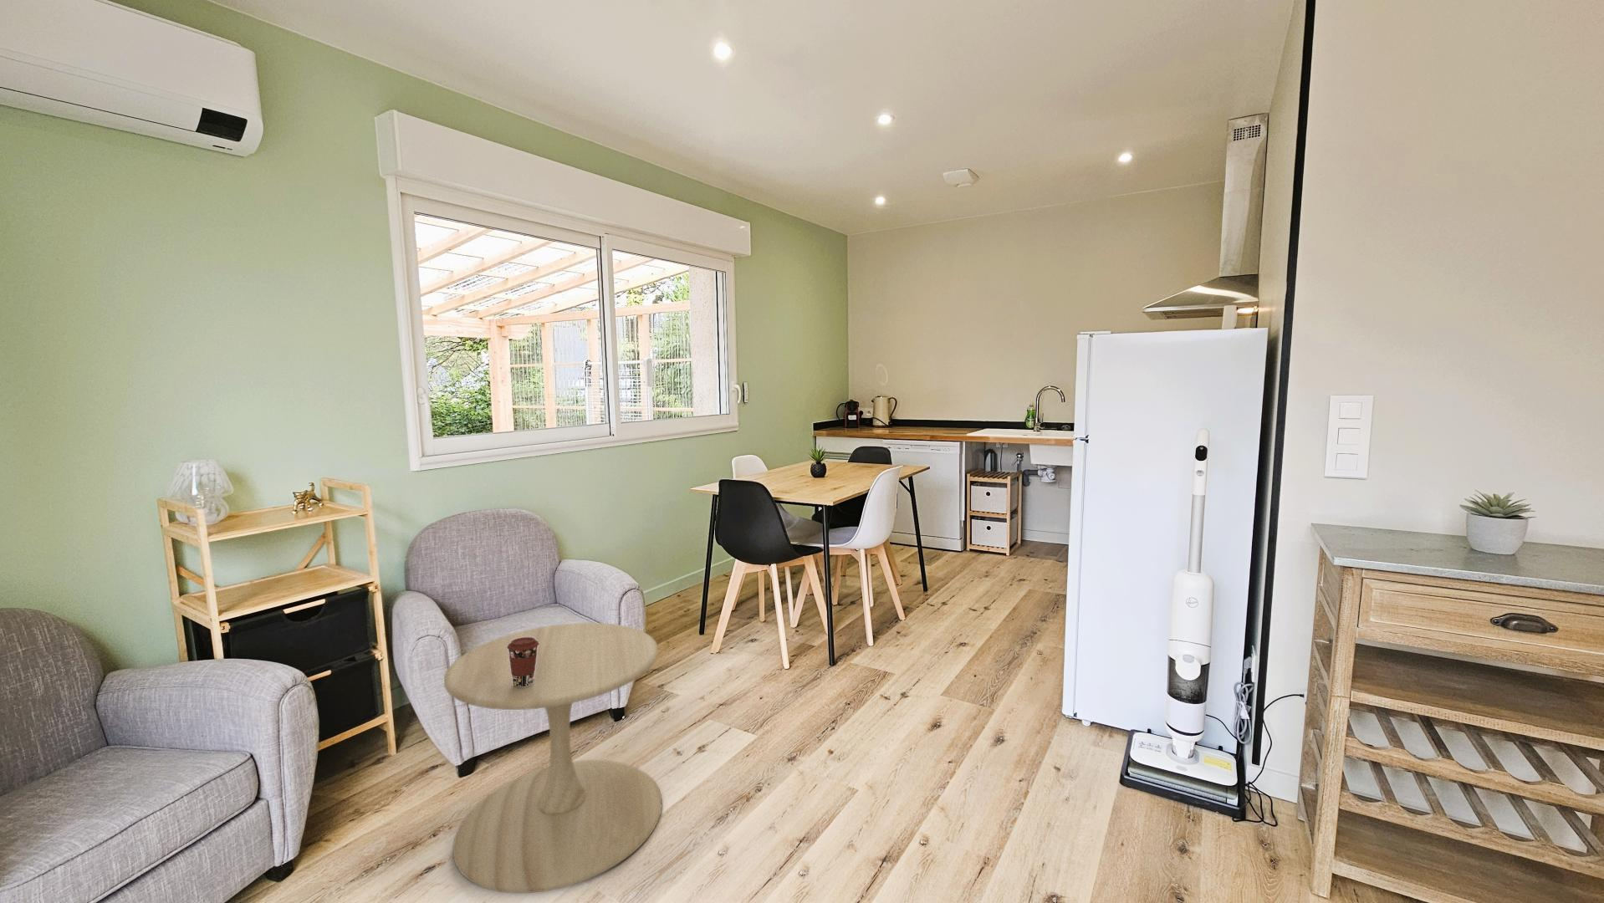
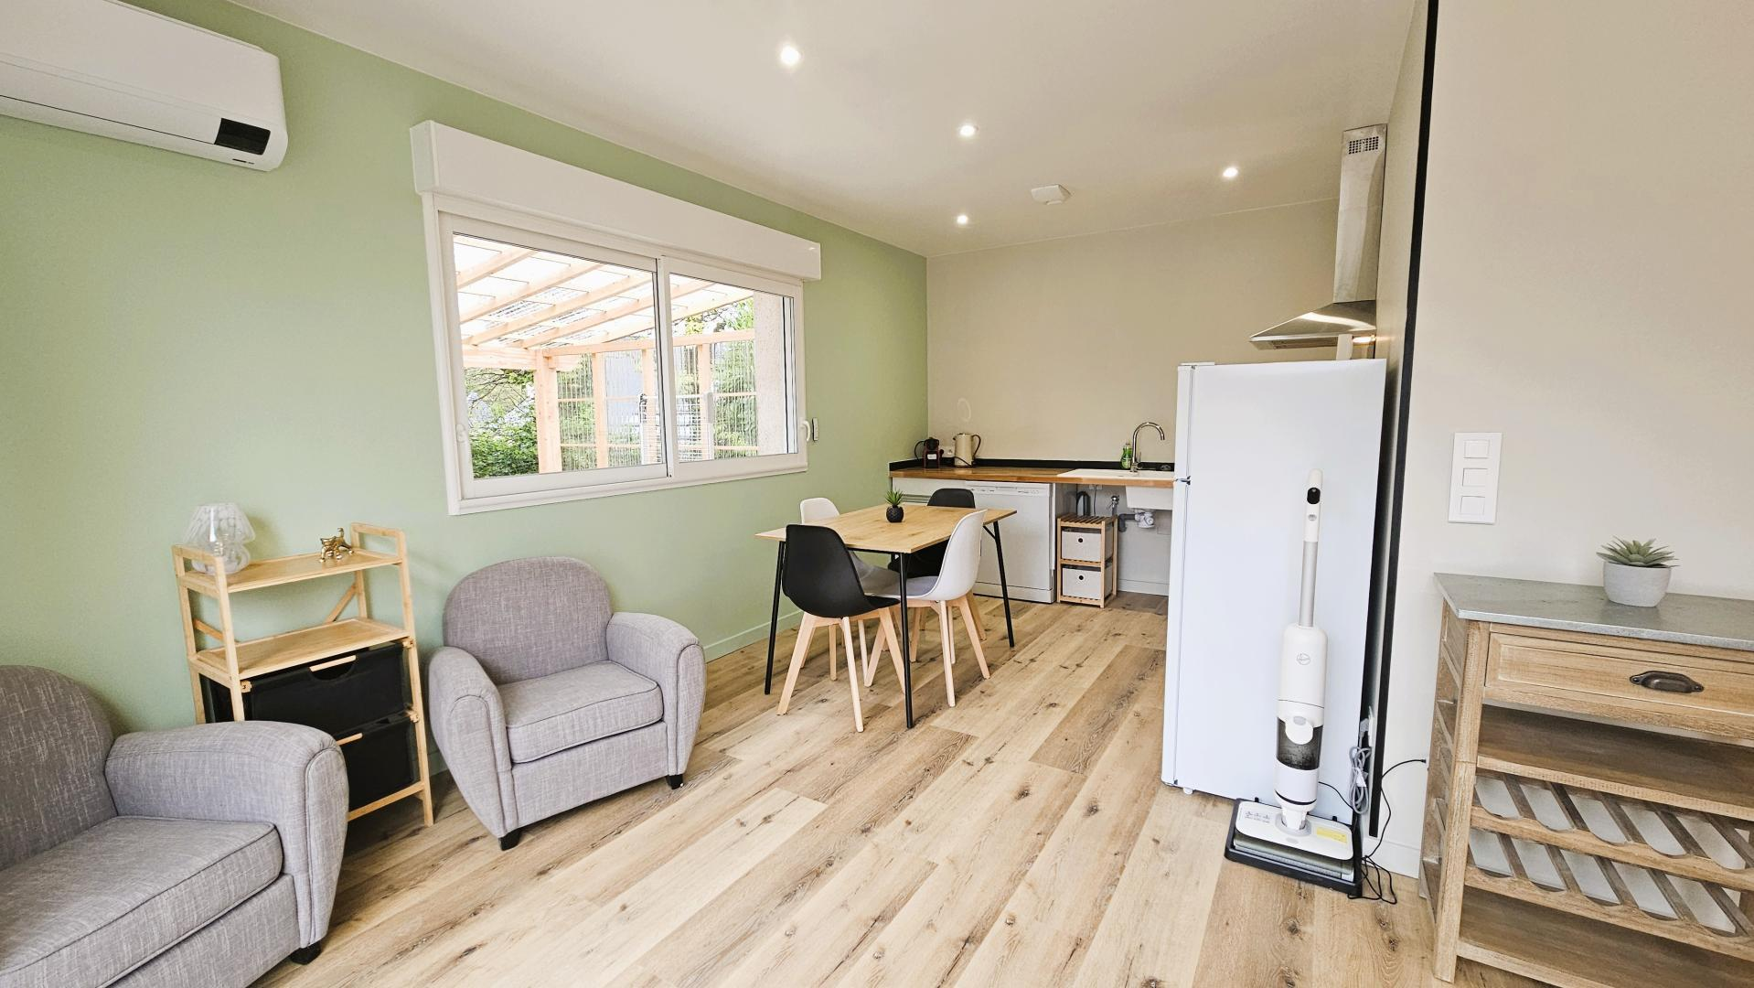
- coffee cup (522, 659)
- side table (560, 738)
